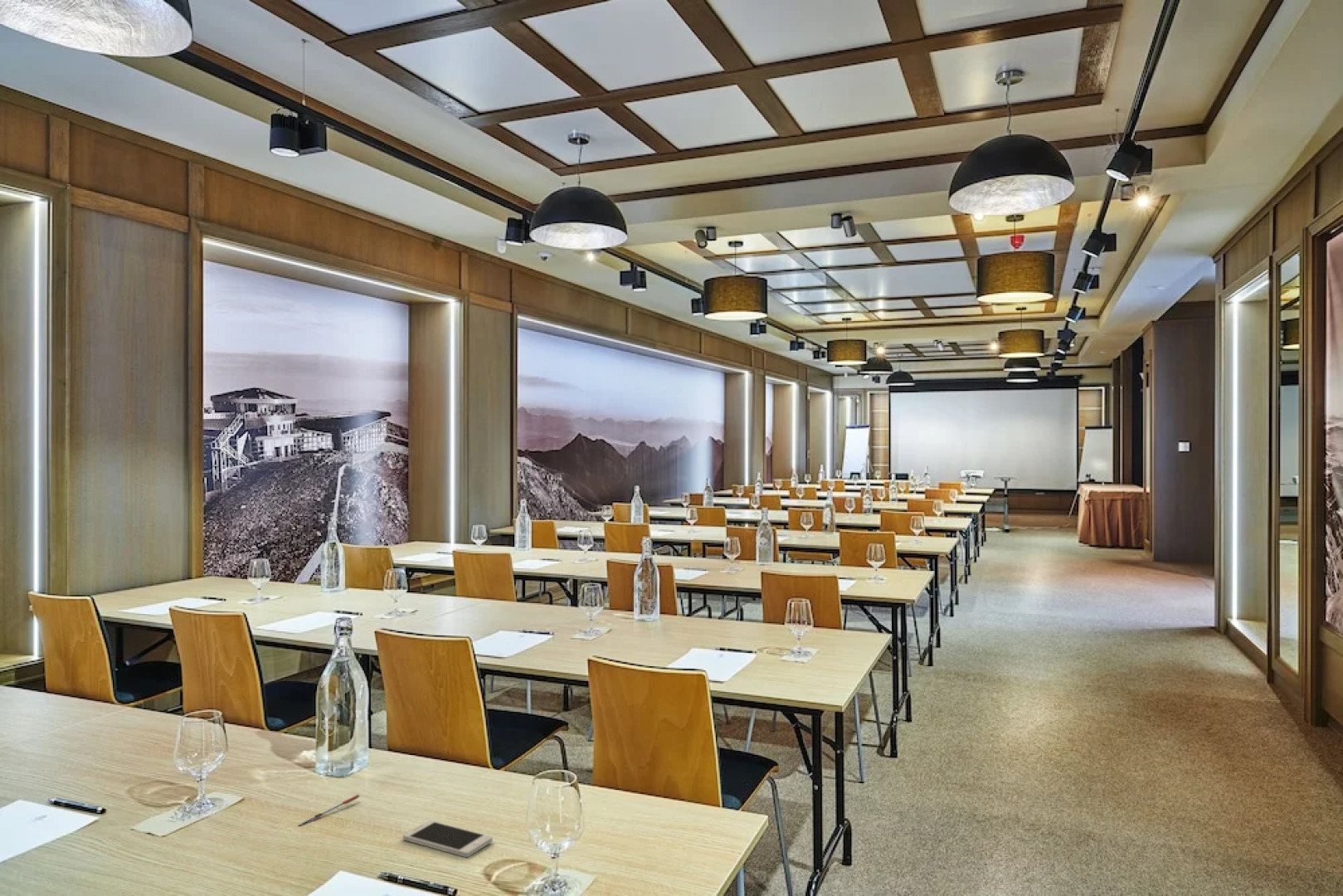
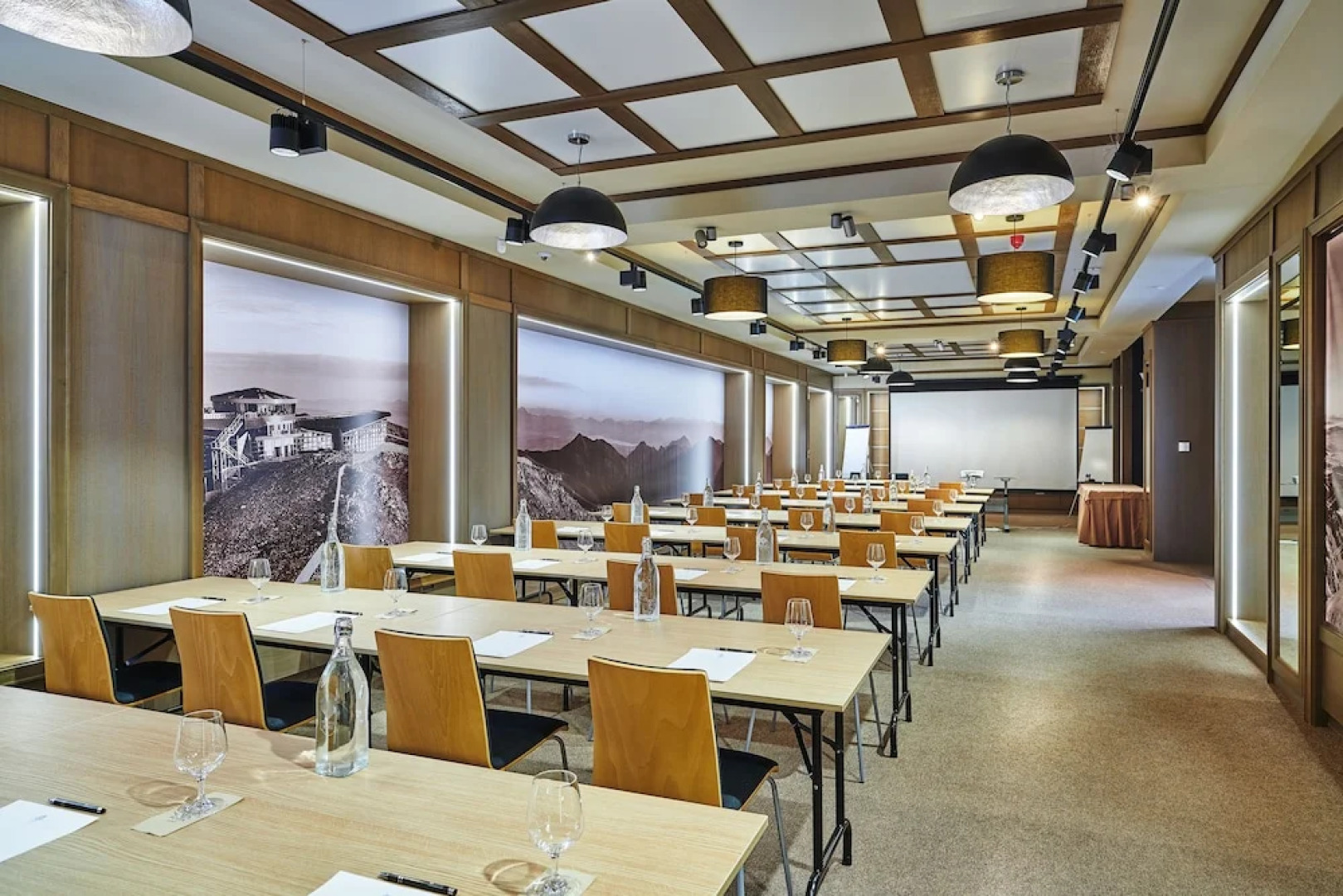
- smartphone (447, 837)
- pen (329, 809)
